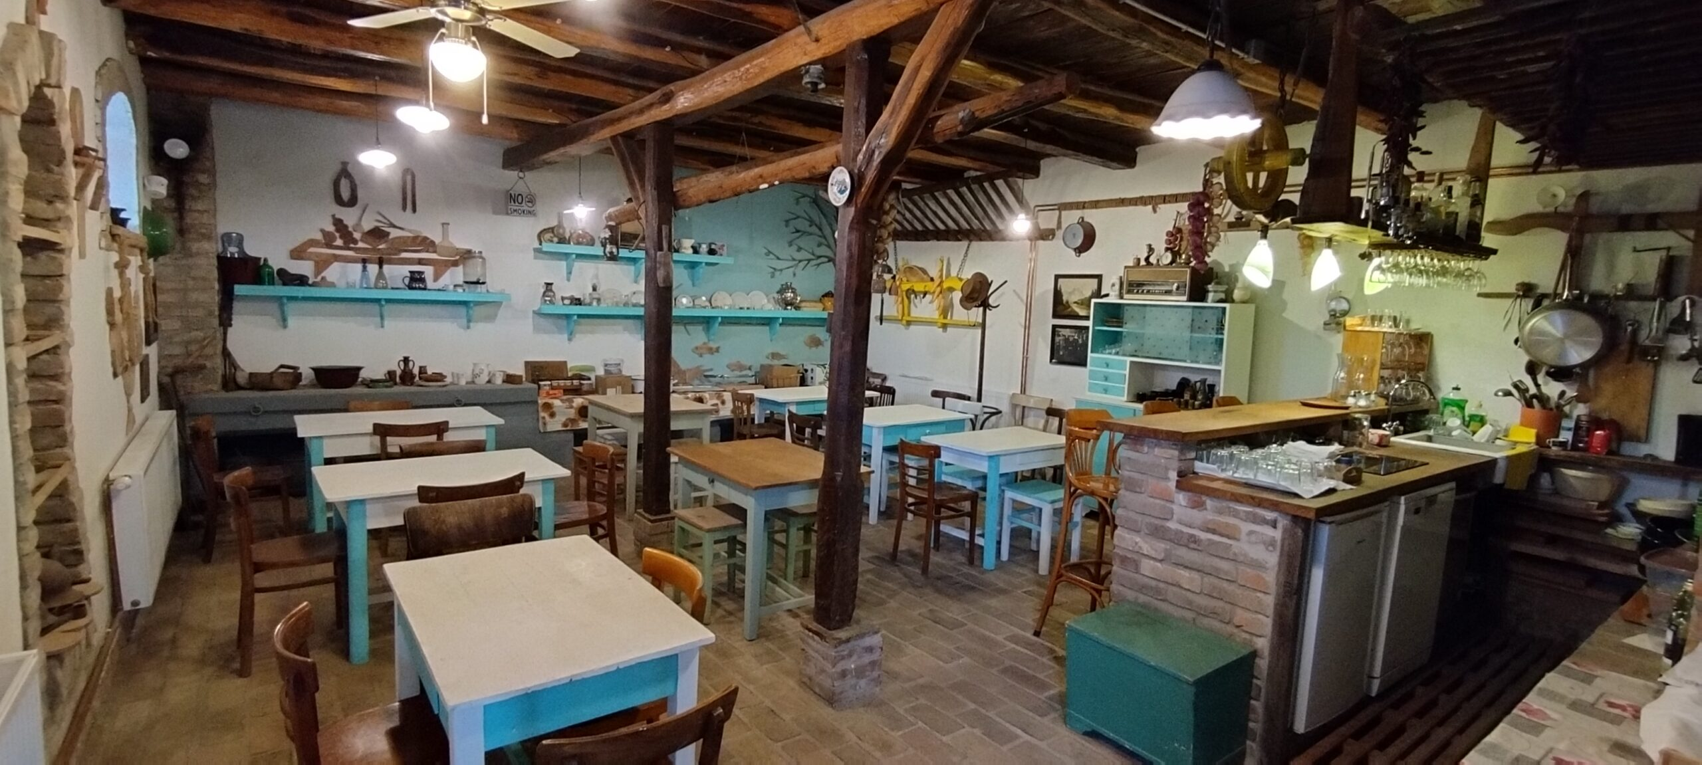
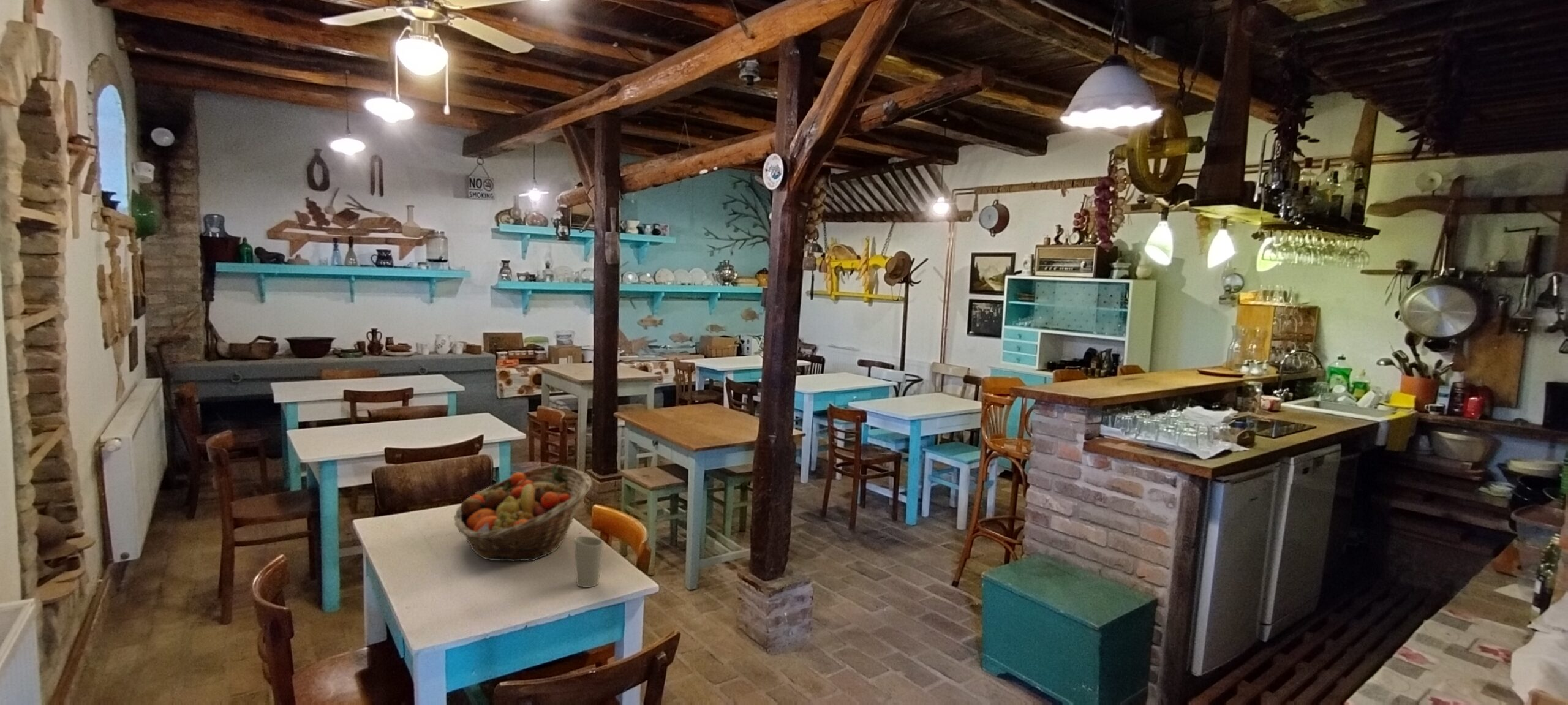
+ fruit basket (524, 510)
+ cup (588, 560)
